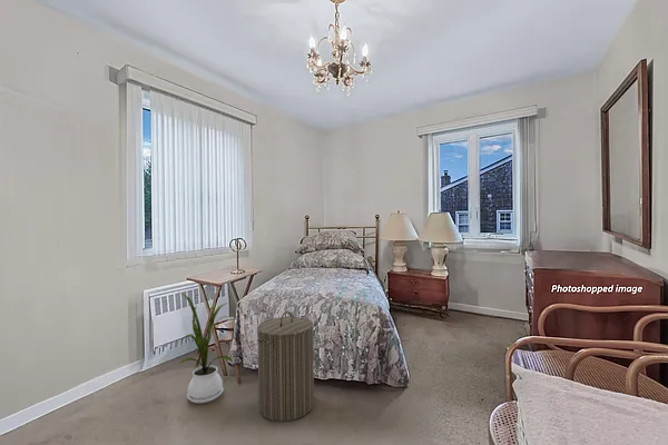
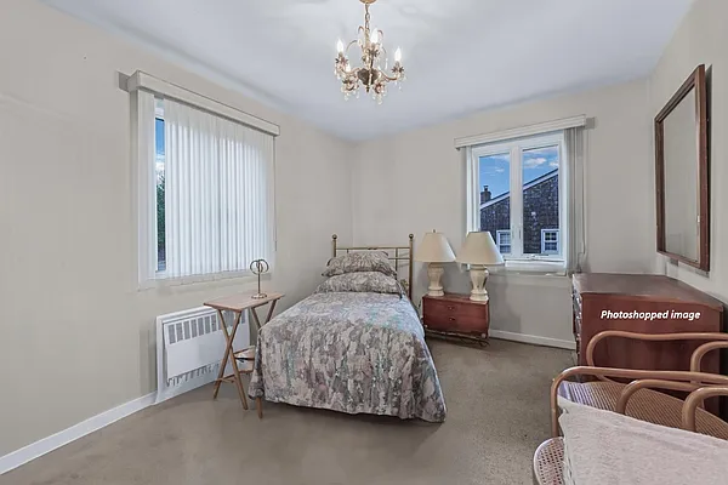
- laundry hamper (285, 358)
- house plant (202, 344)
